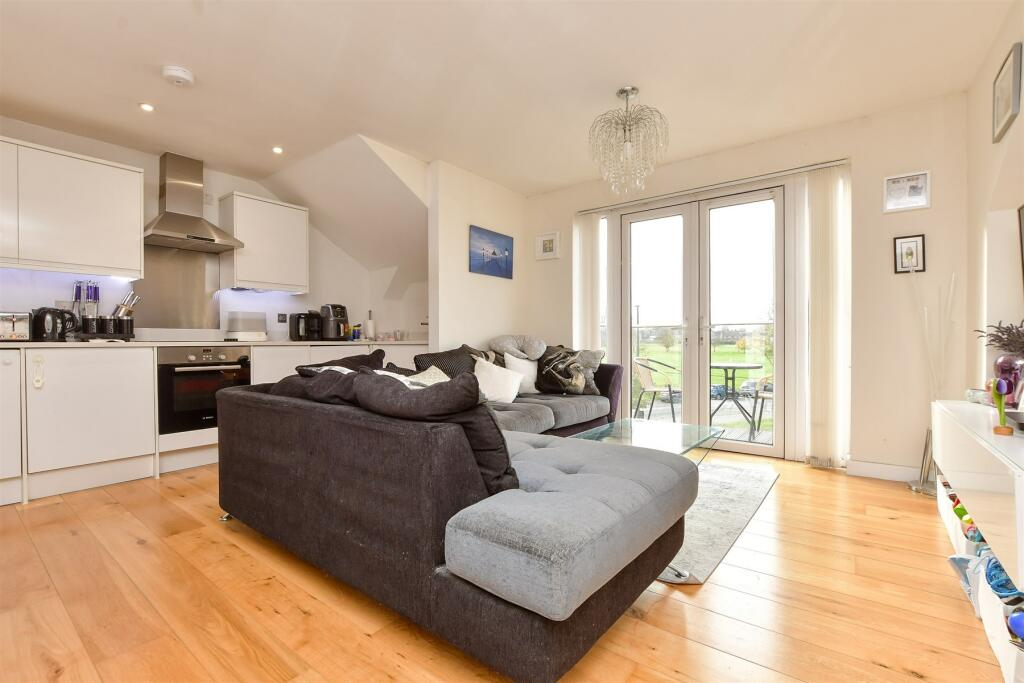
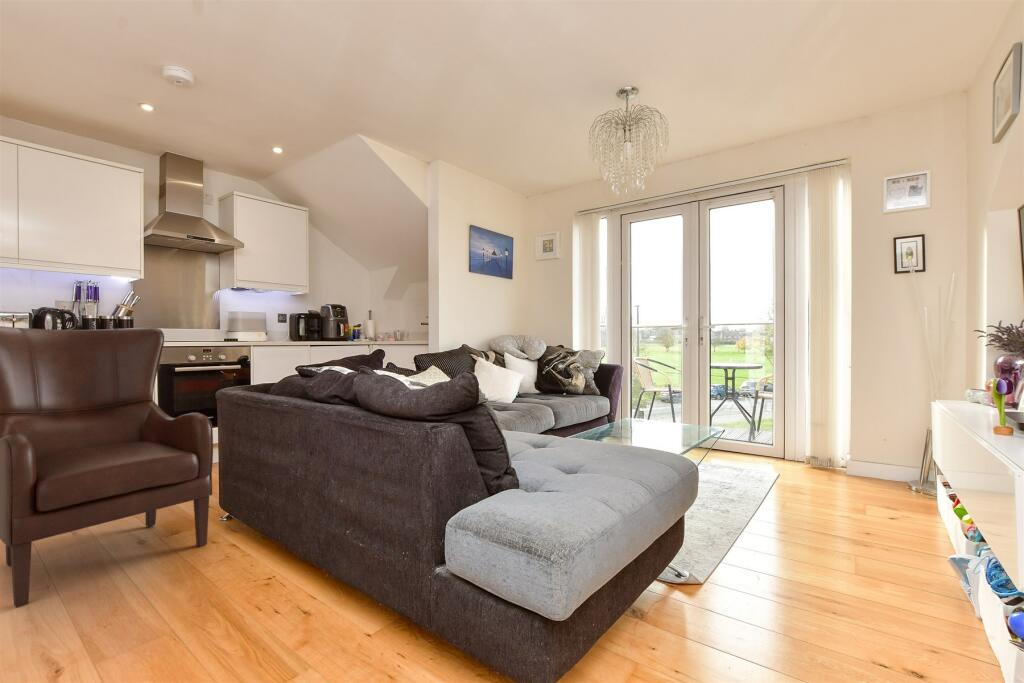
+ chair (93, 437)
